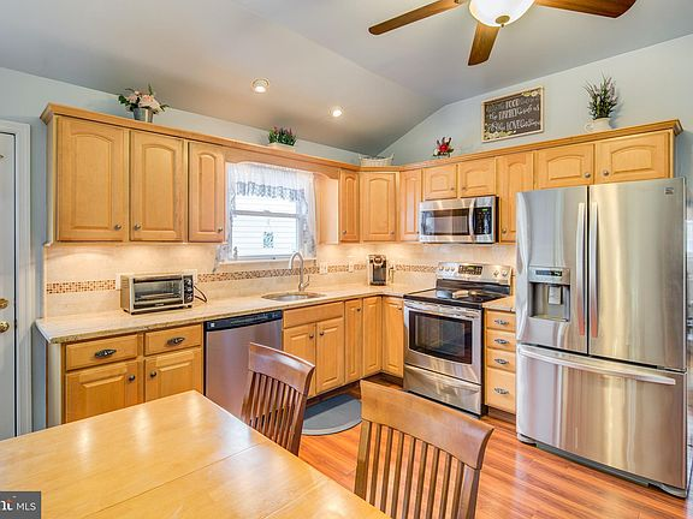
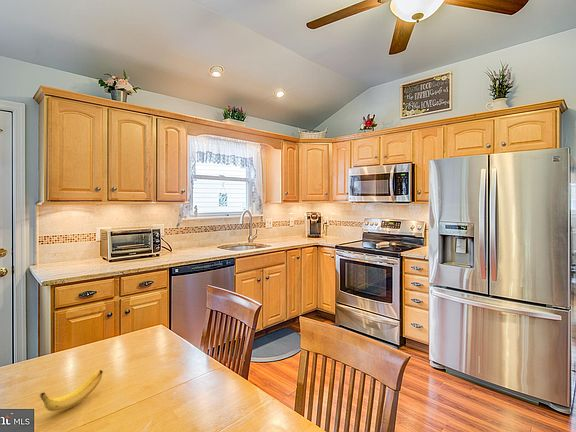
+ banana (73, 391)
